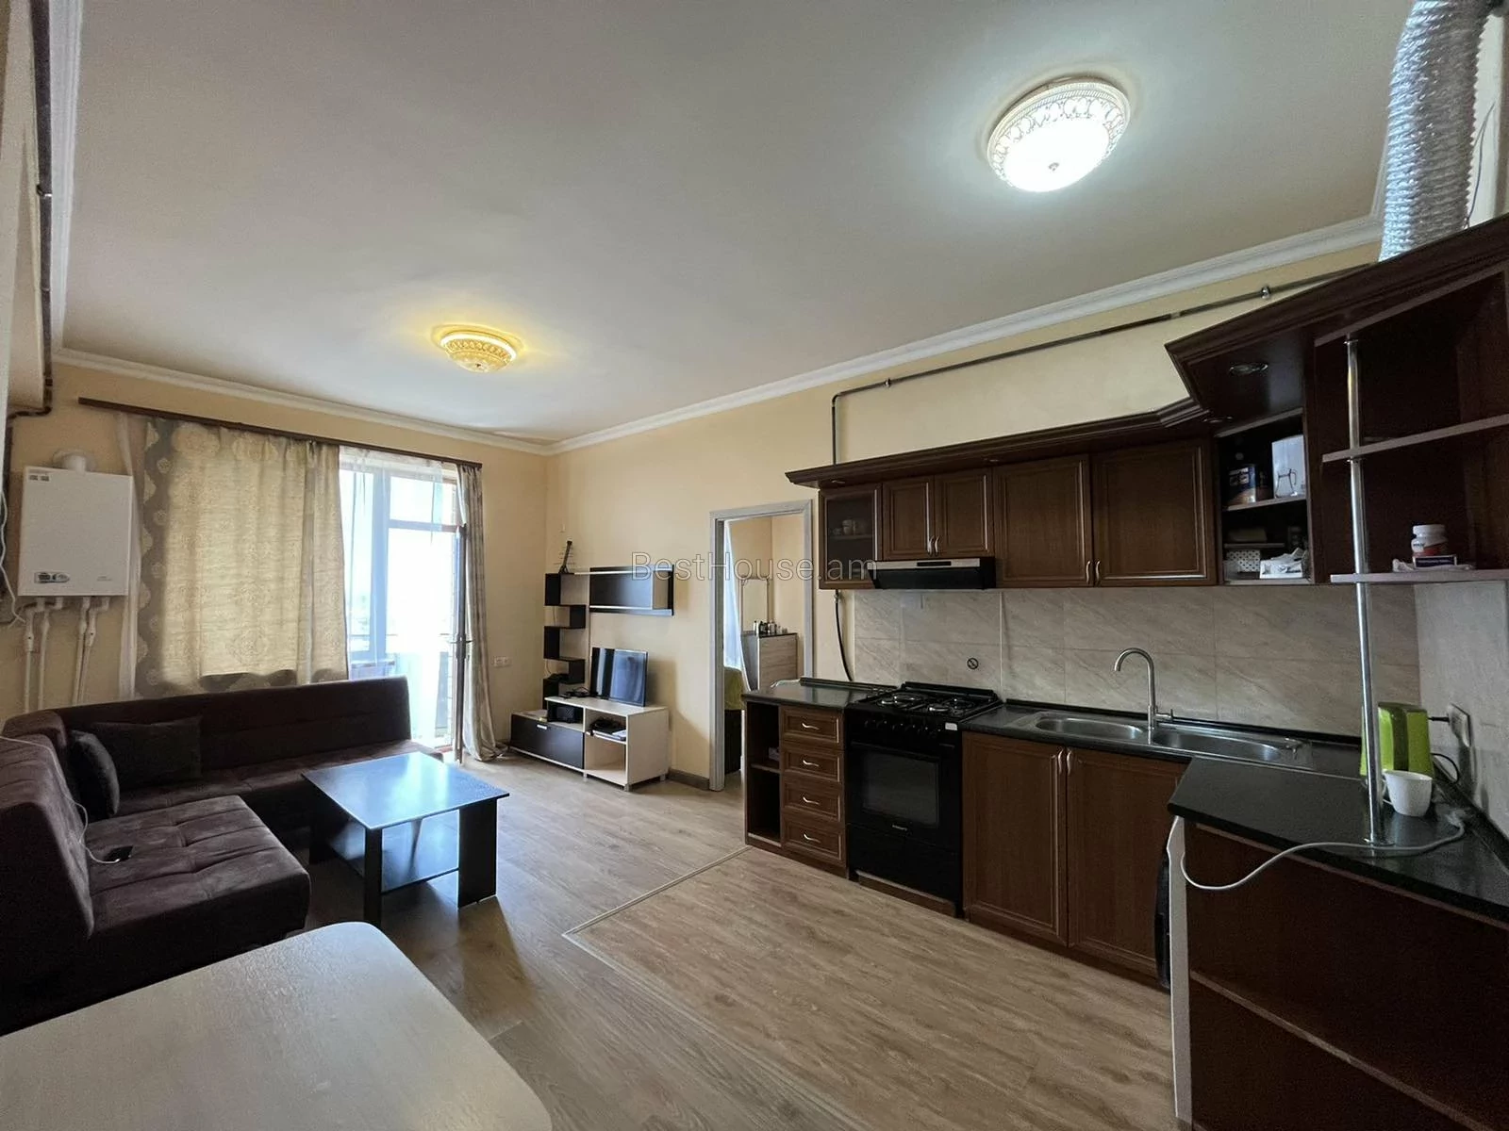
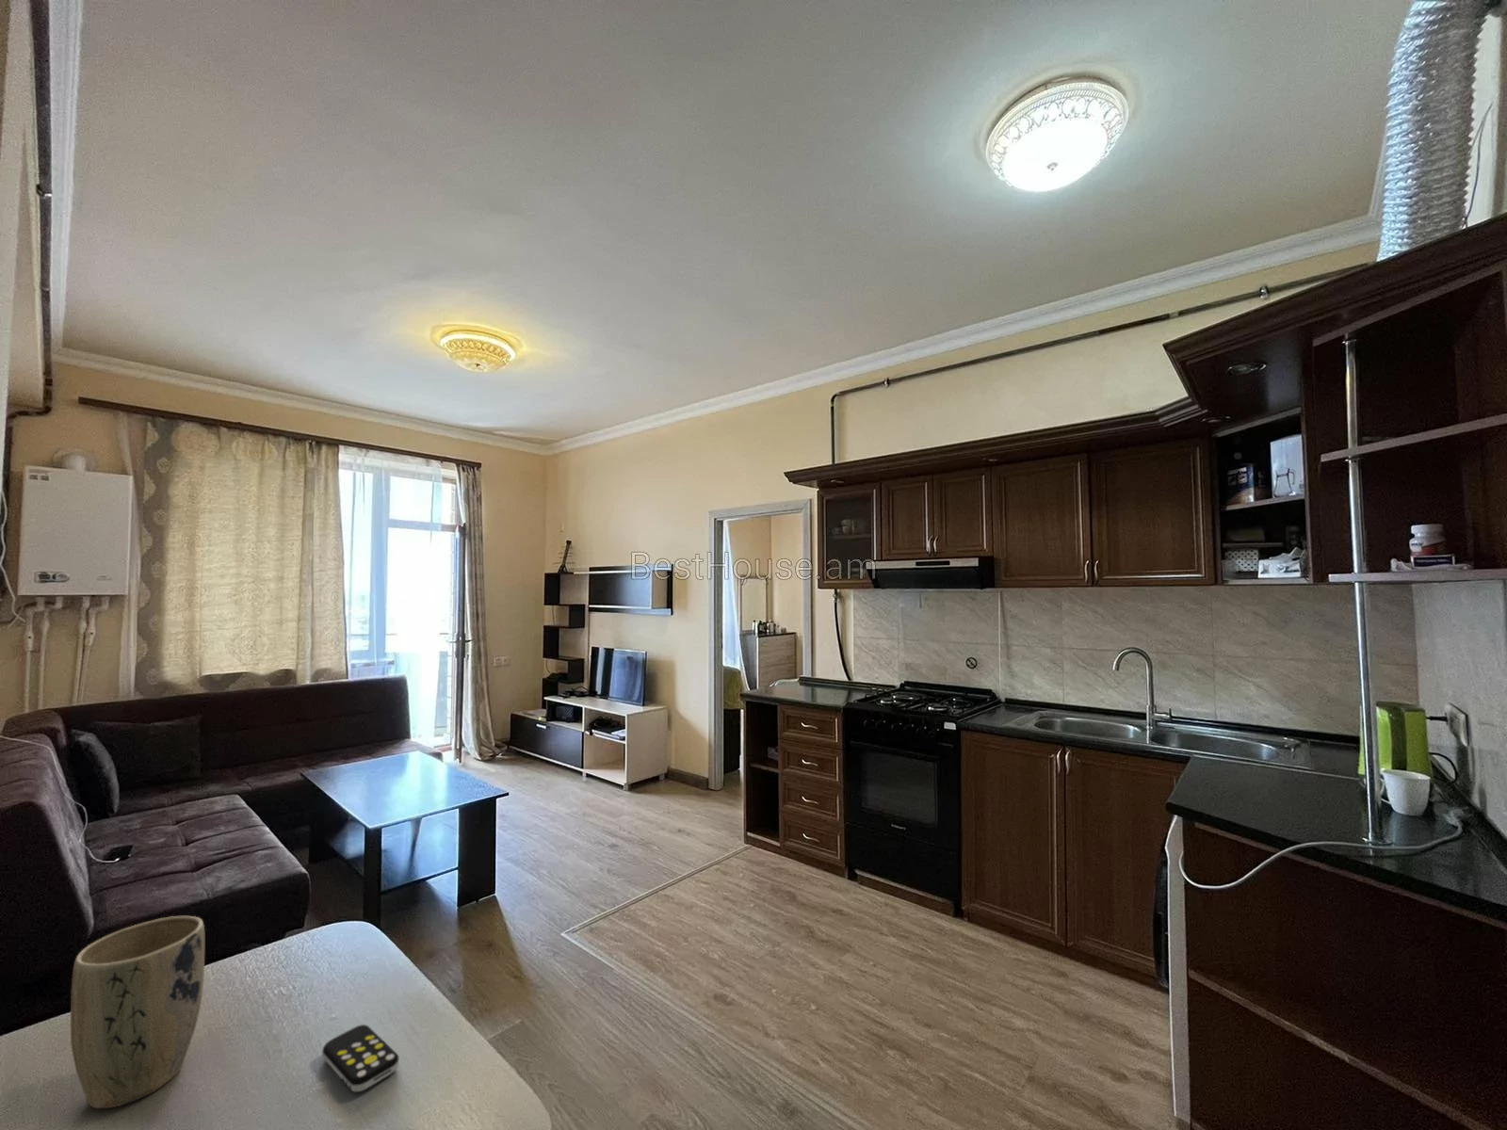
+ plant pot (140, 1009)
+ remote control (360, 1055)
